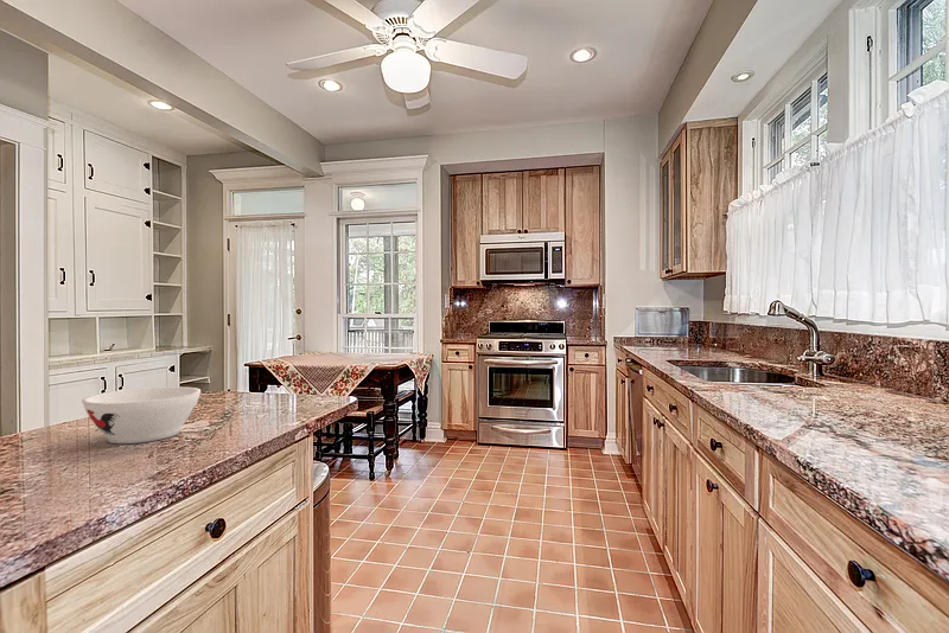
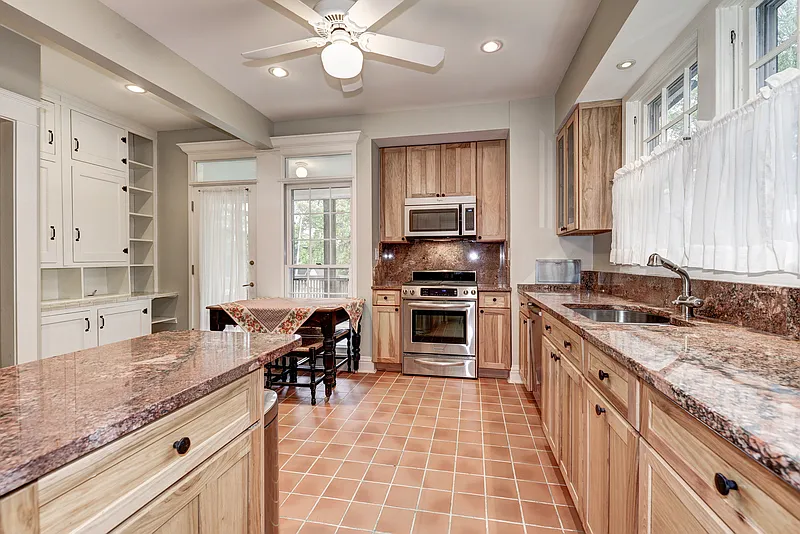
- bowl (145, 415)
